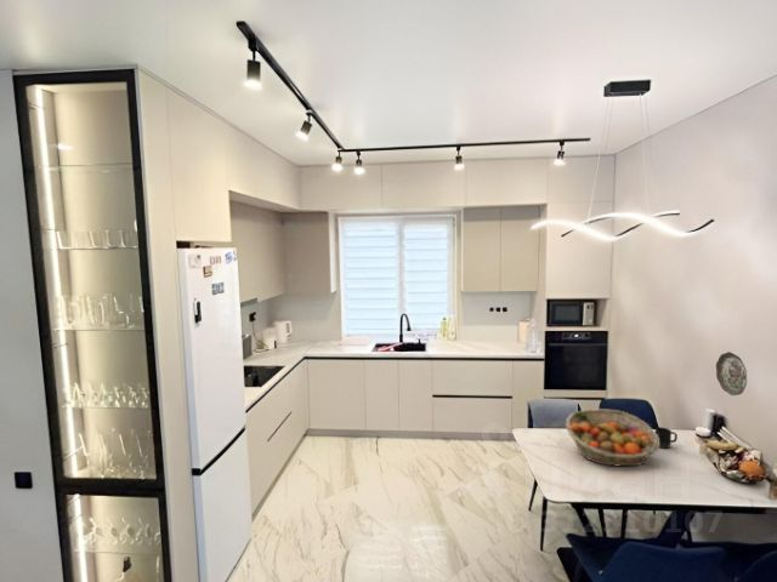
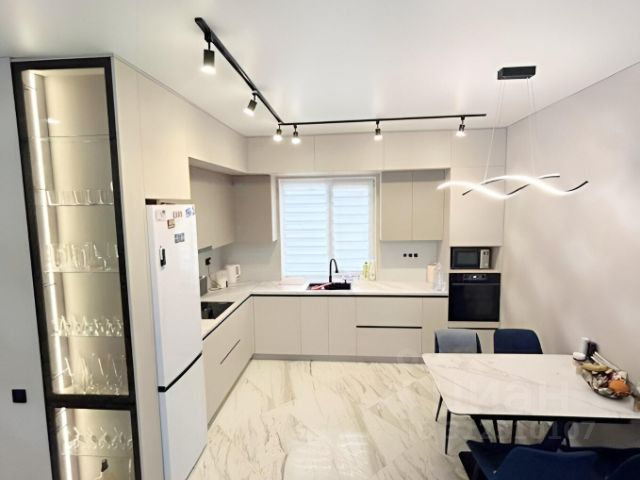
- decorative plate (732, 373)
- mug (665, 438)
- fruit basket (609, 436)
